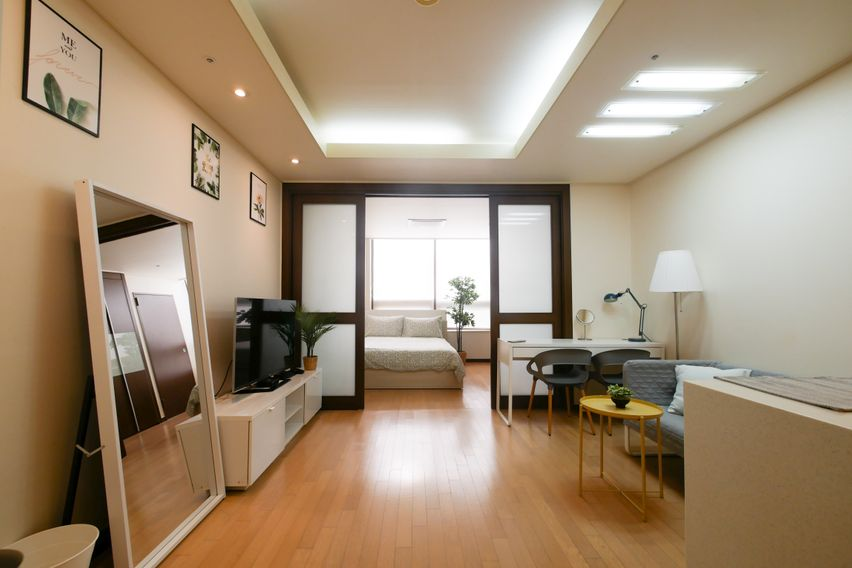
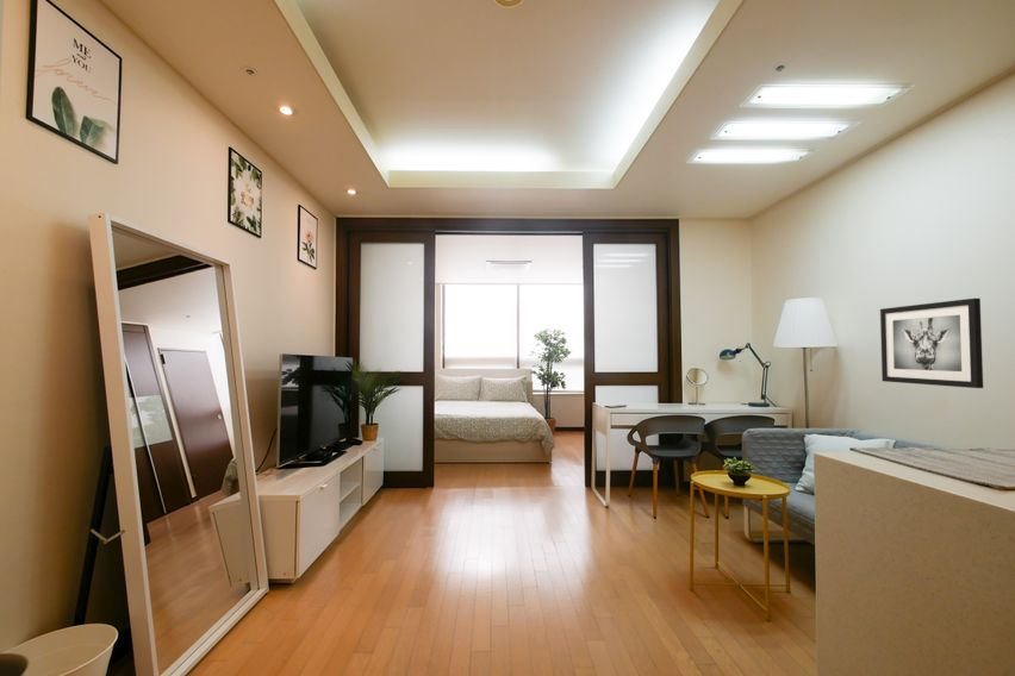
+ wall art (926, 344)
